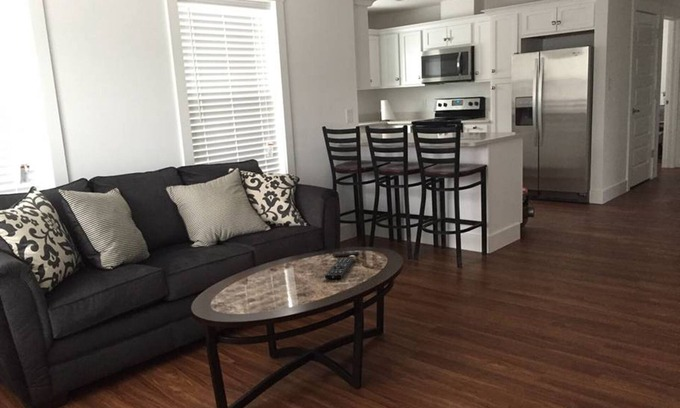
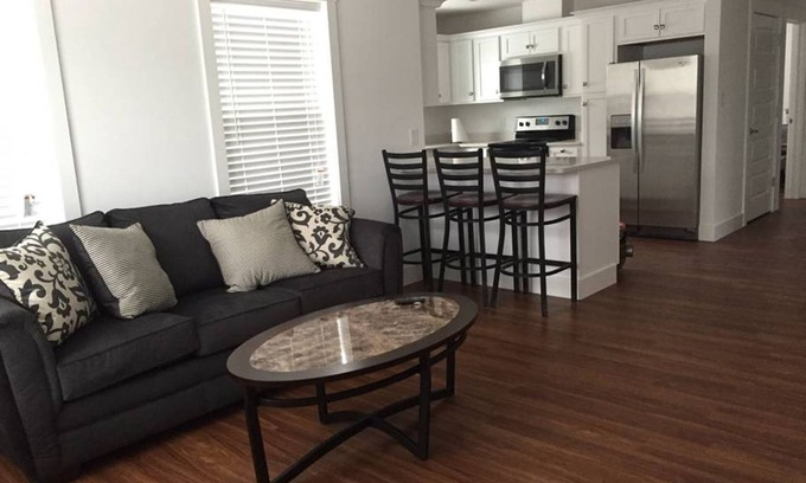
- remote control (340, 267)
